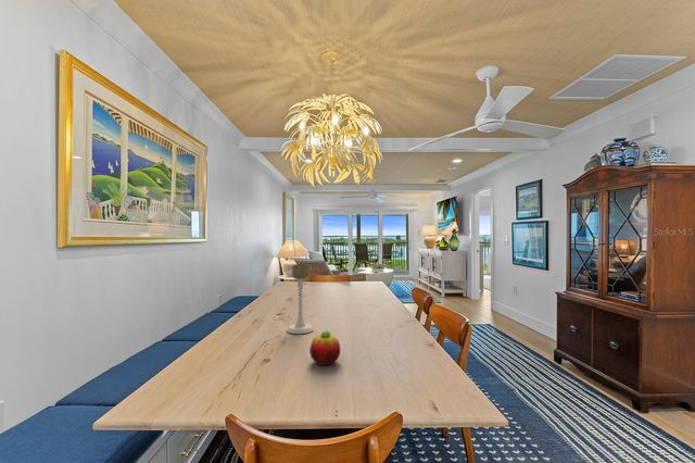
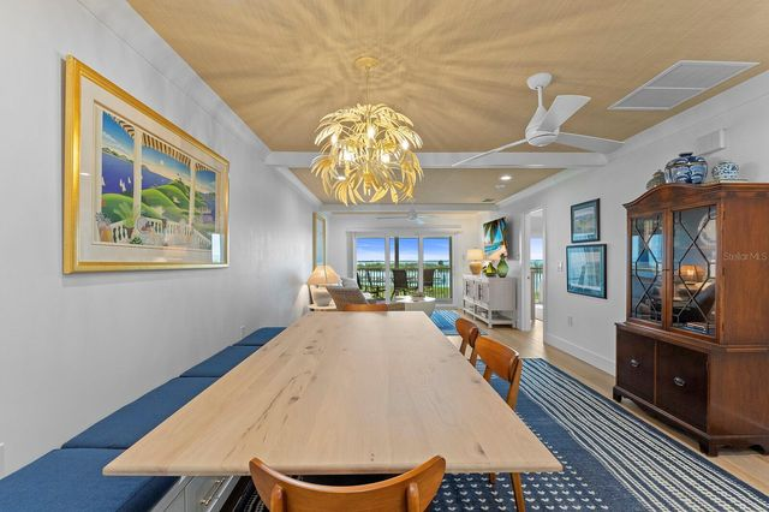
- fruit (325, 348)
- candle holder (300, 297)
